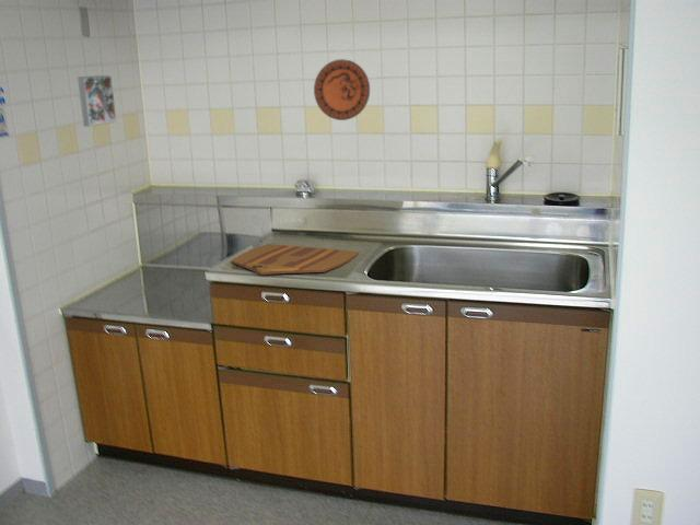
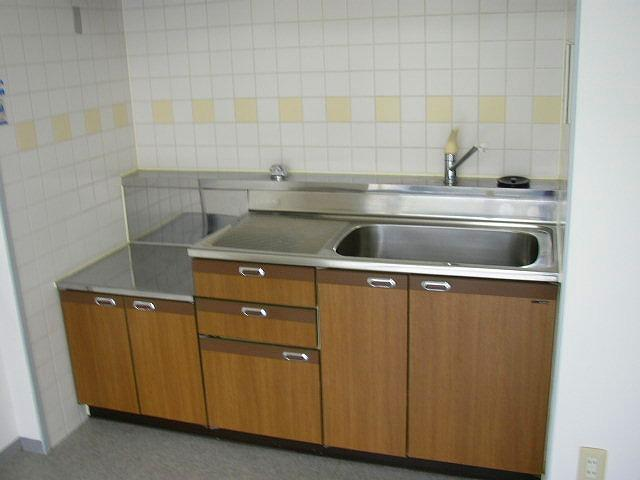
- decorative tile (97, 100)
- decorative plate (341, 90)
- cutting board (288, 258)
